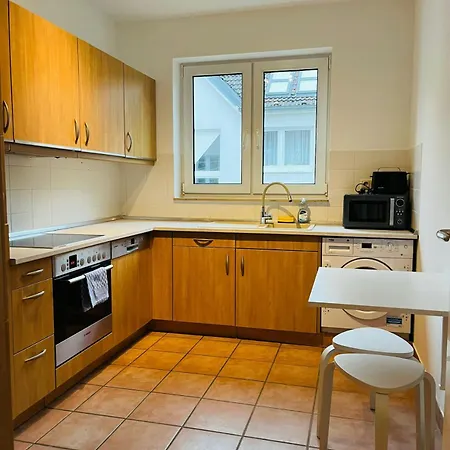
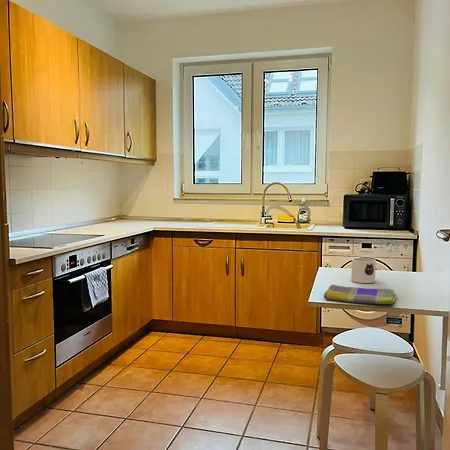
+ mug (363, 269)
+ dish towel (359, 294)
